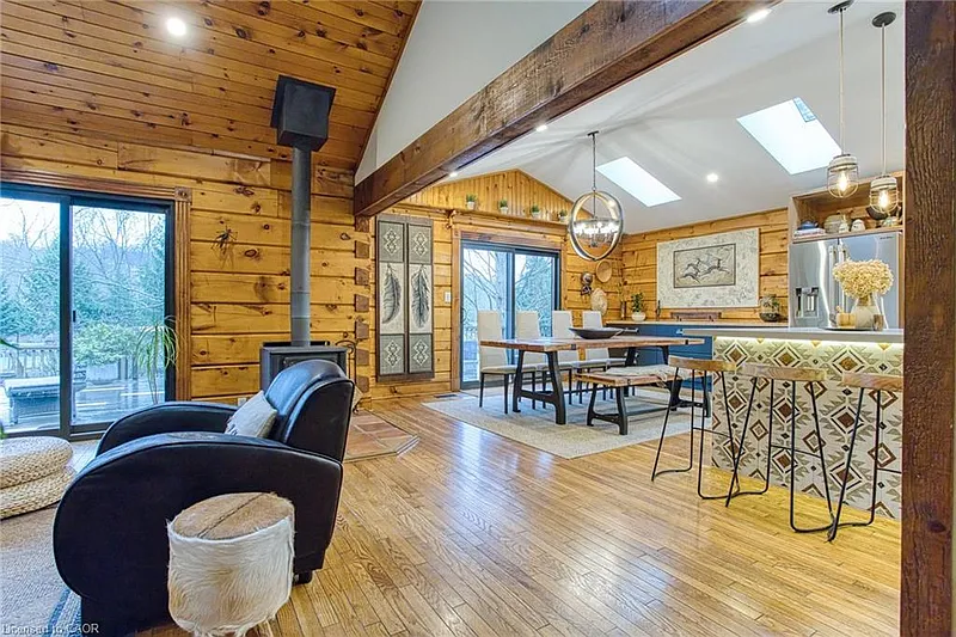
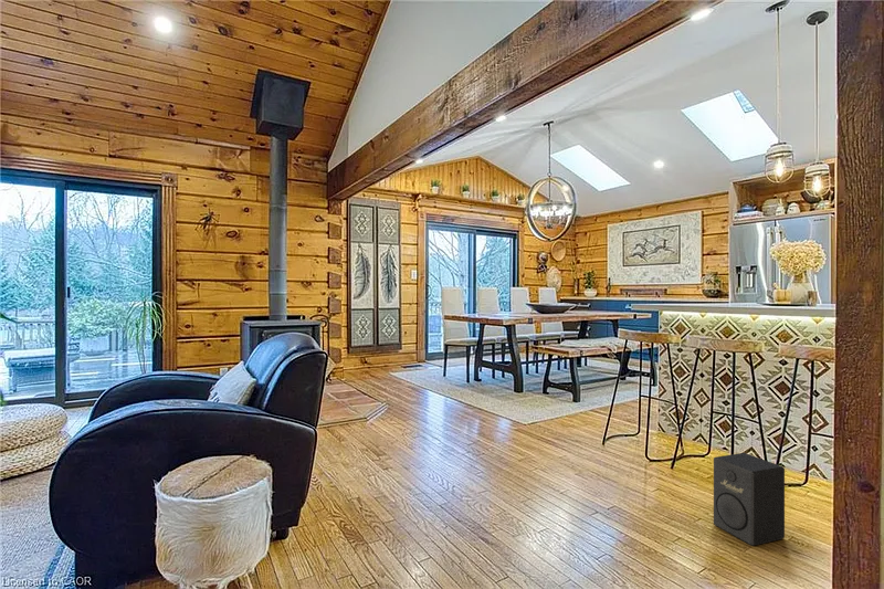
+ speaker (746, 496)
